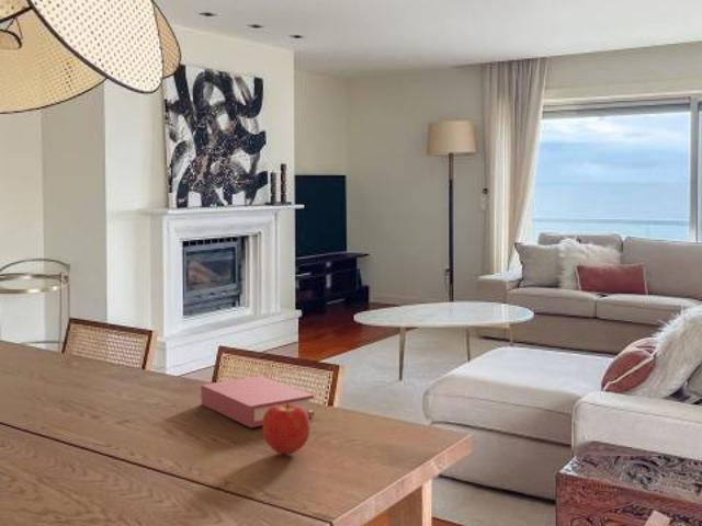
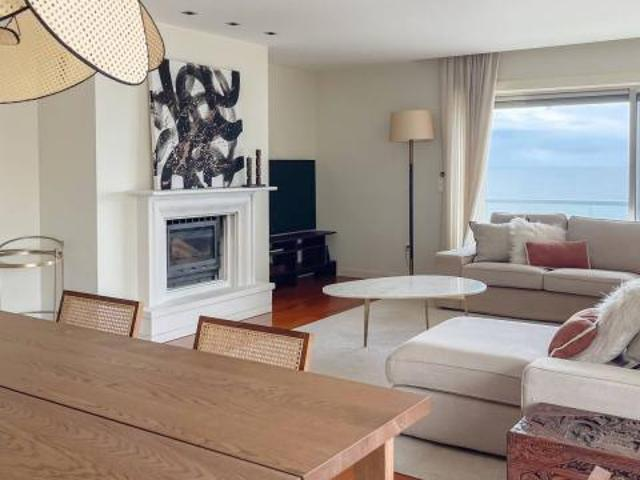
- book (256, 399)
- apple (286, 427)
